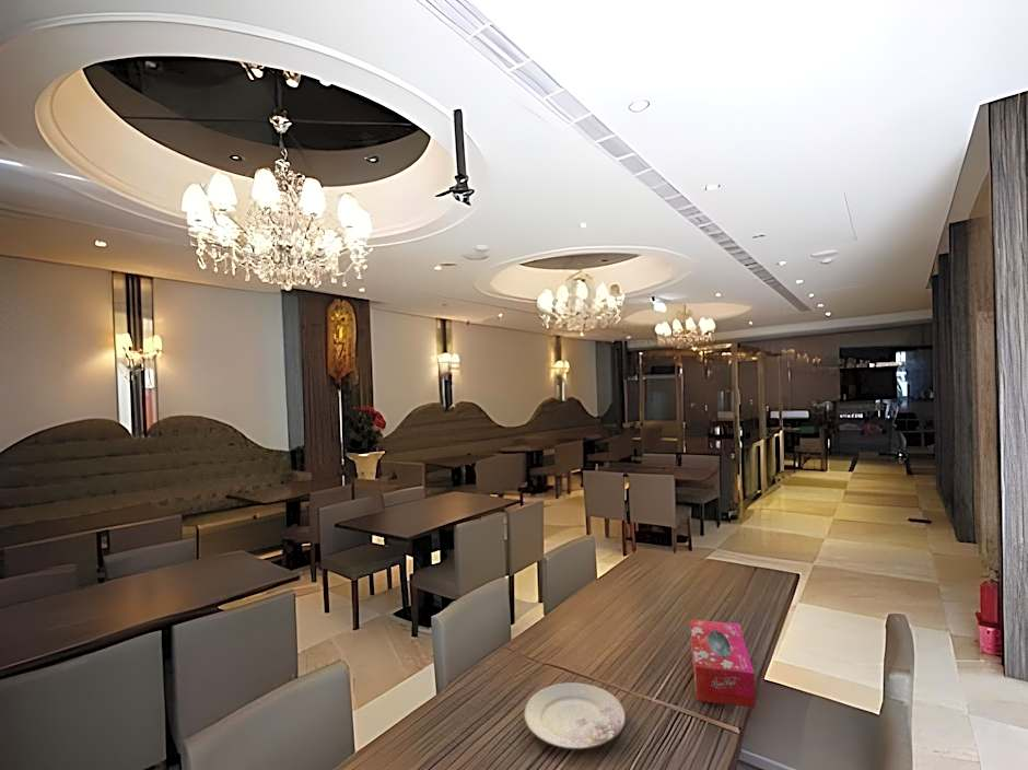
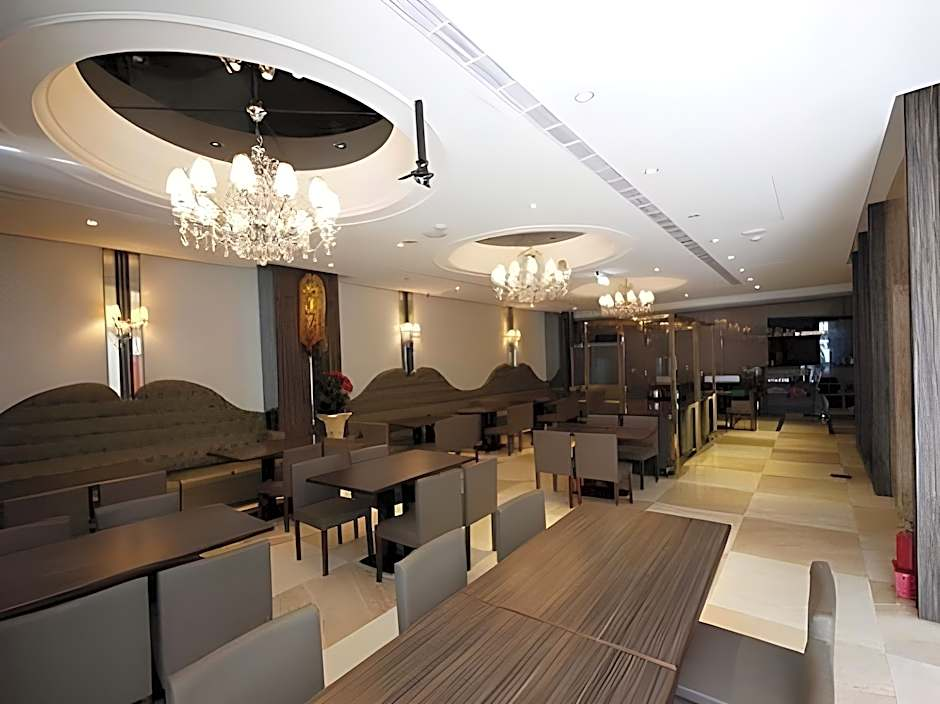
- plate (574, 716)
- tissue box (719, 660)
